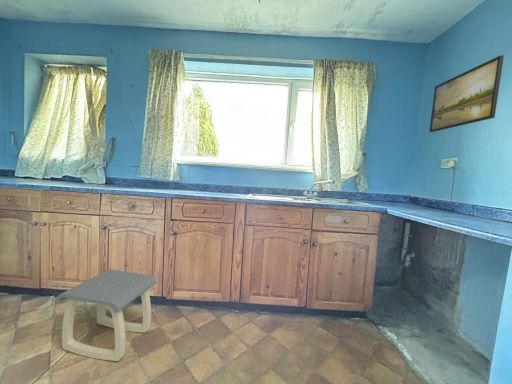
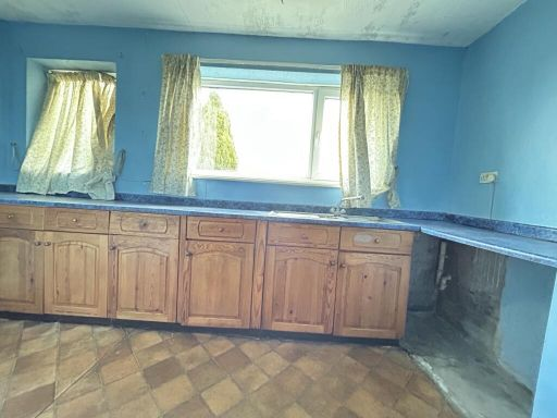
- stool (111, 312)
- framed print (460, 99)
